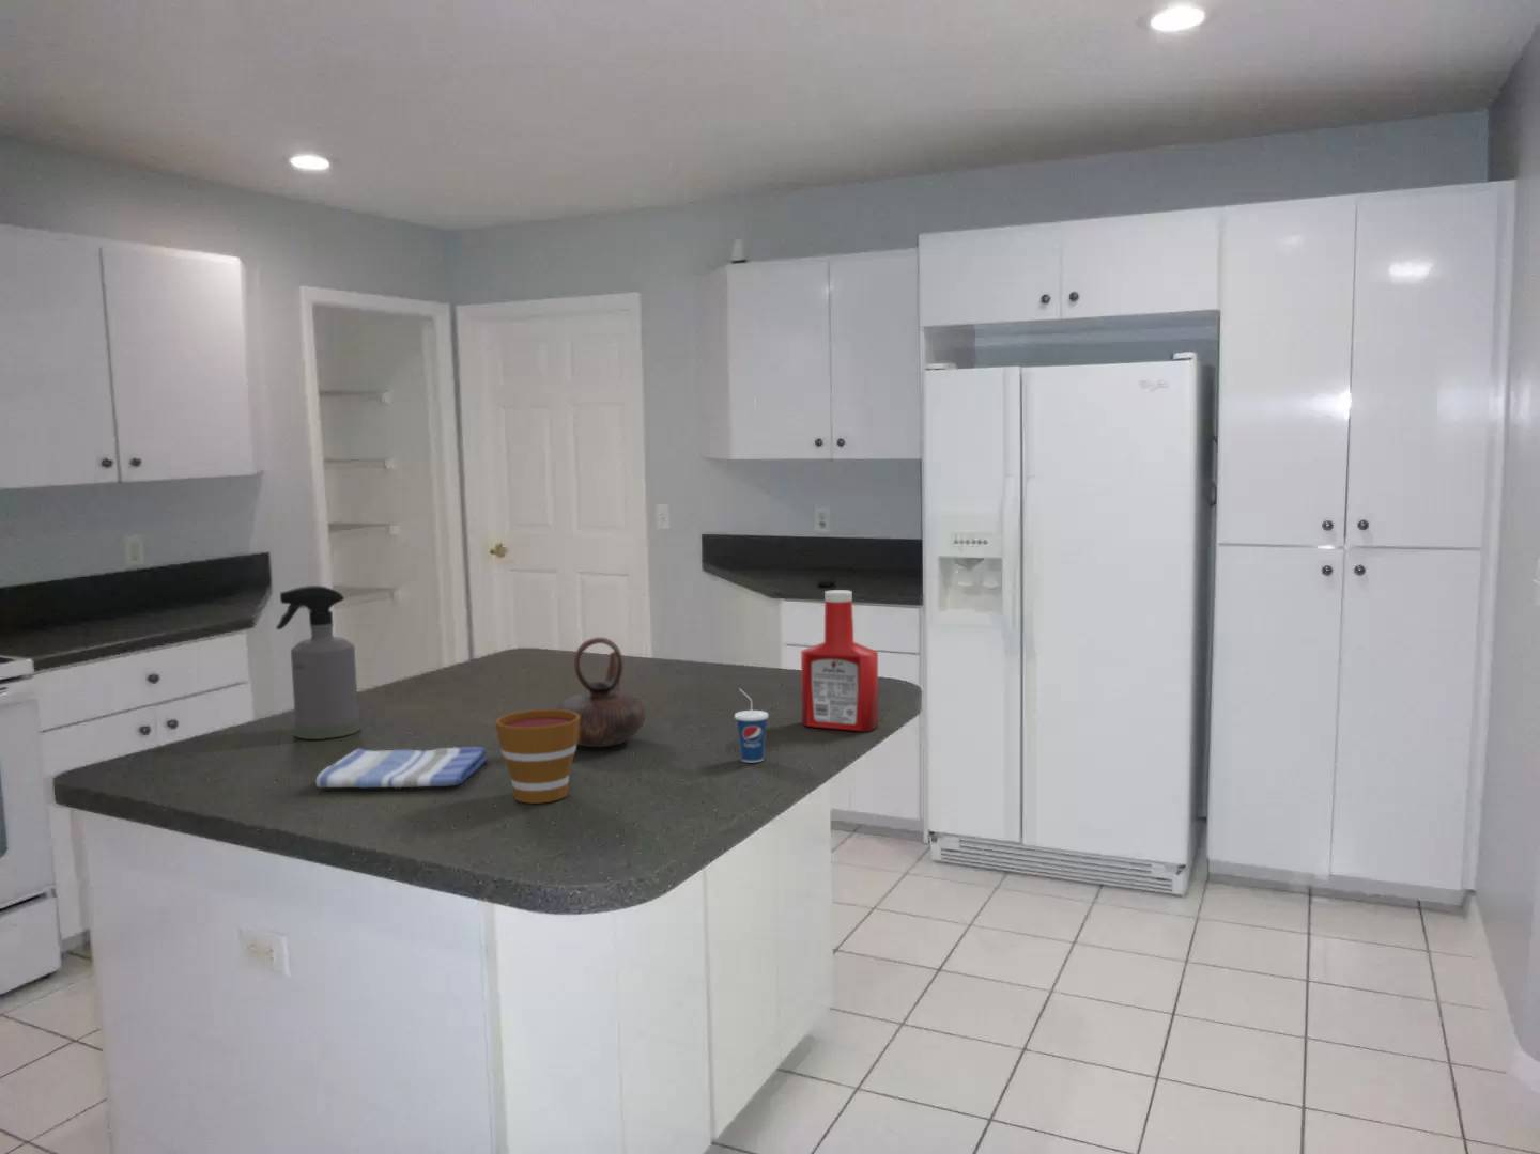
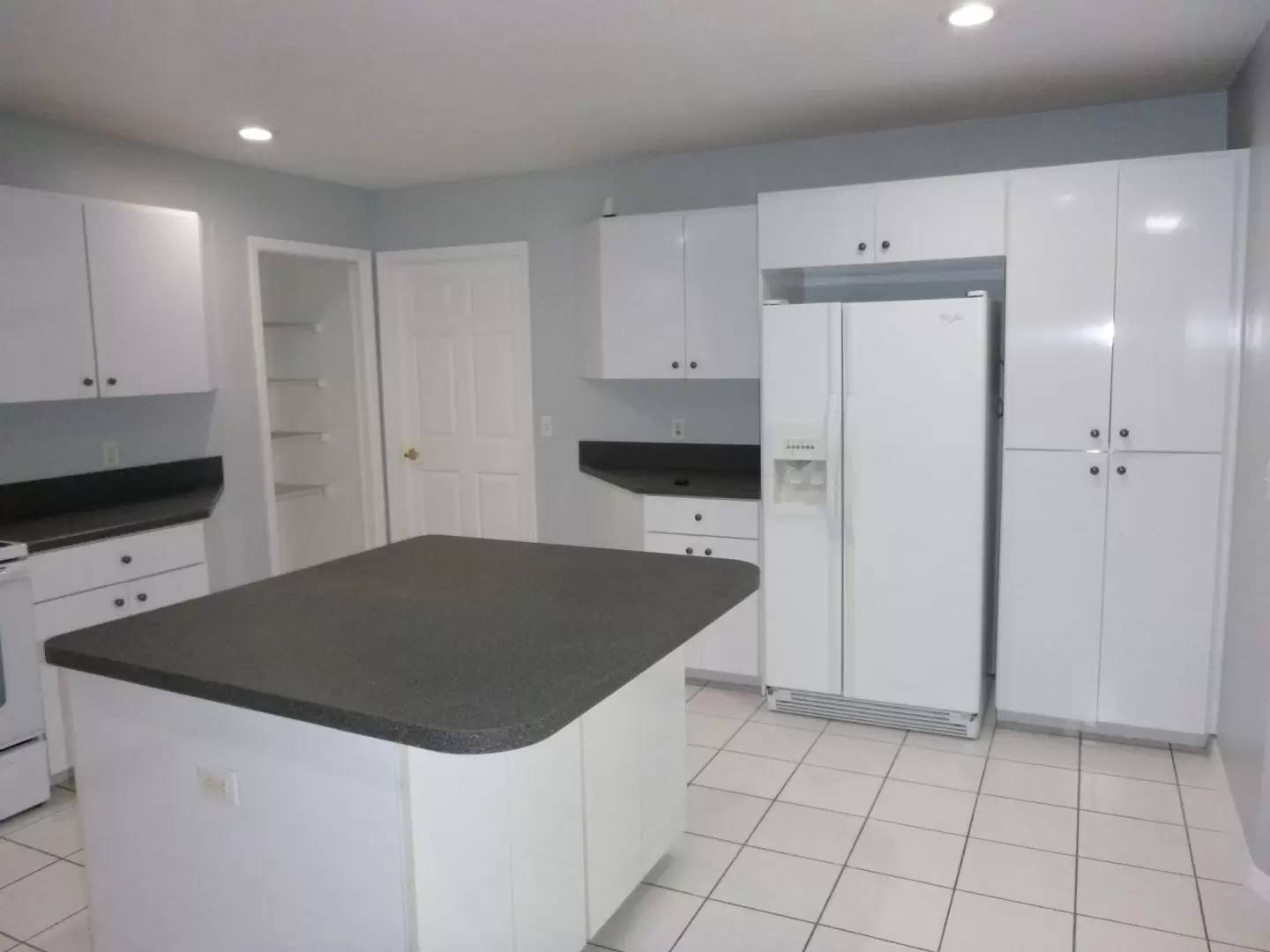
- cup (751, 724)
- spray bottle (318, 659)
- teapot (601, 687)
- soap bottle (838, 658)
- dish towel (404, 766)
- cup (544, 754)
